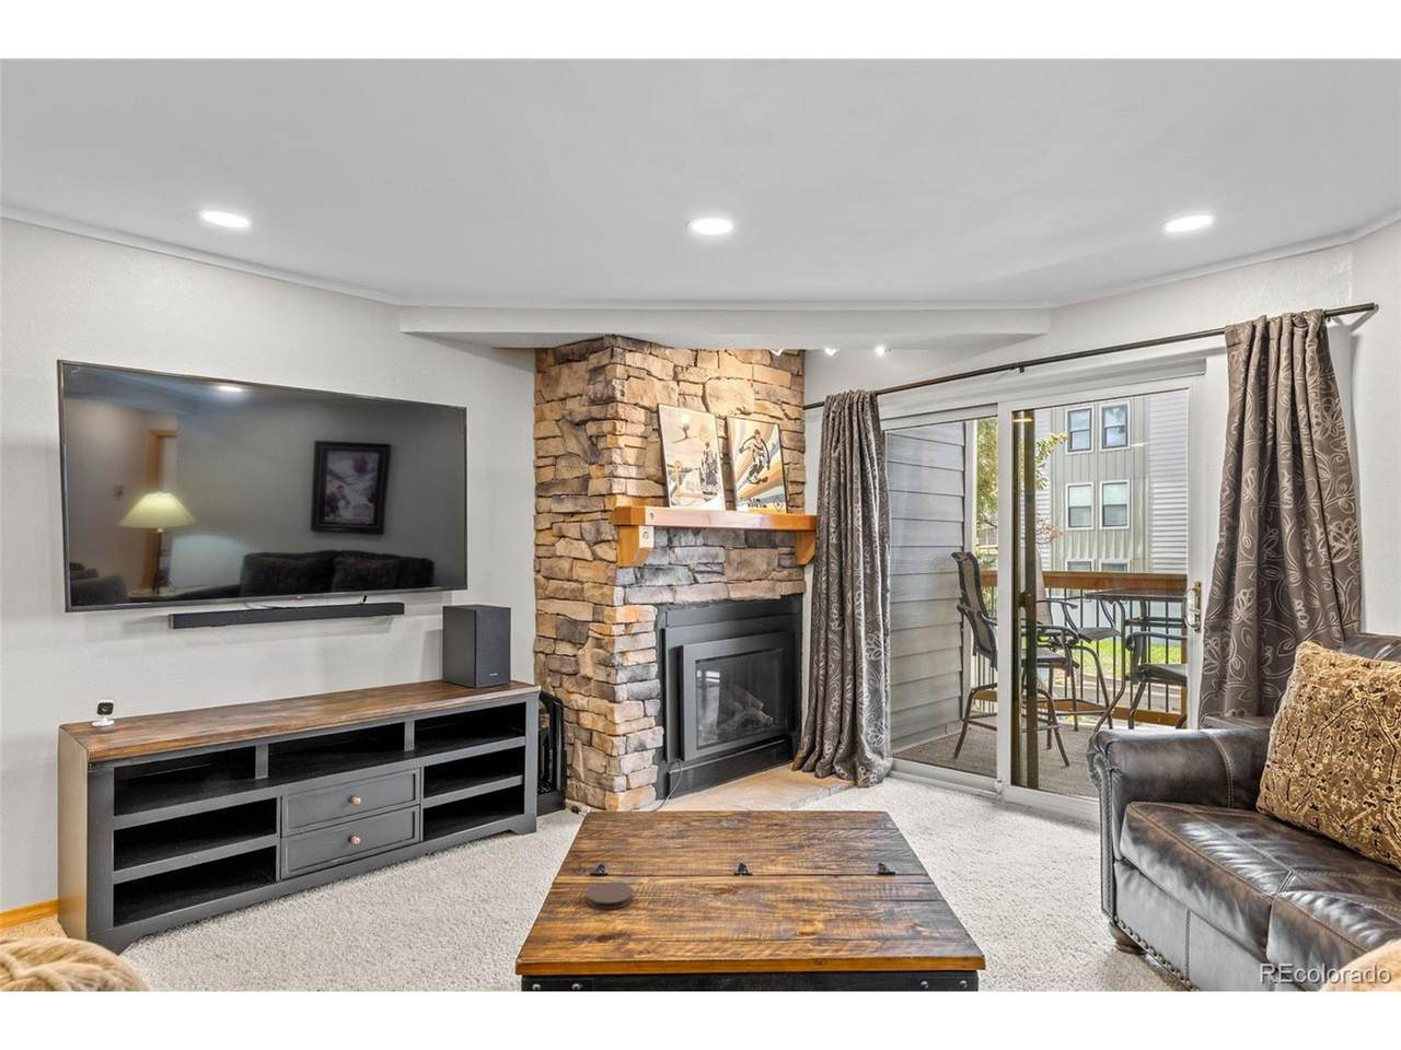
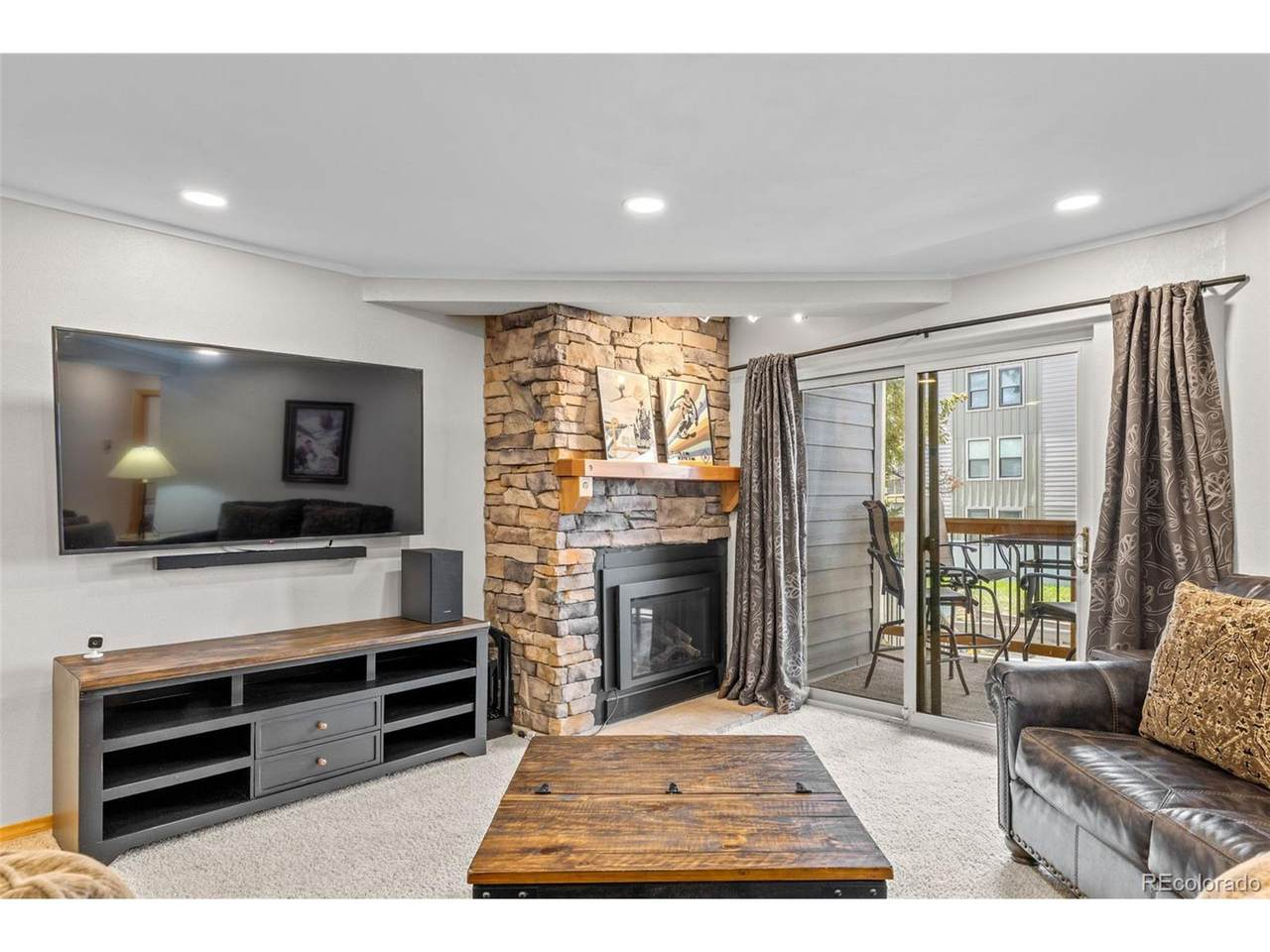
- coaster (610, 894)
